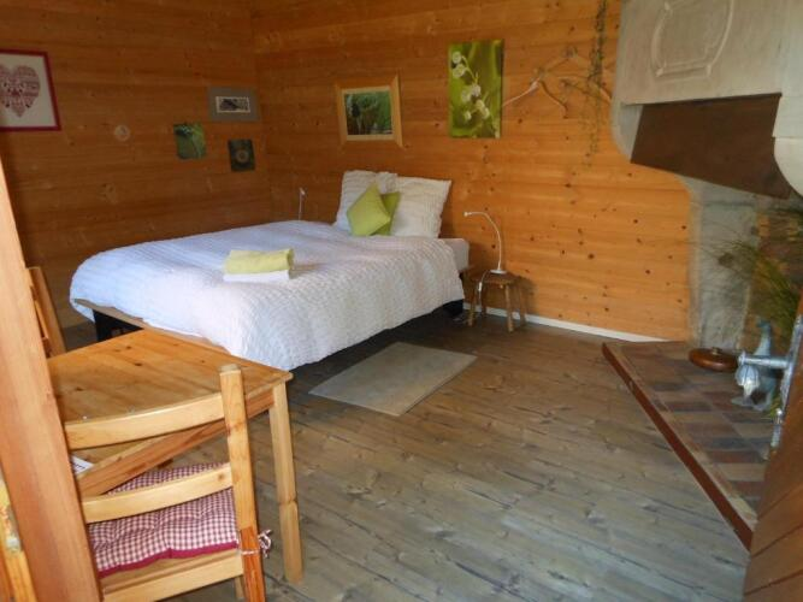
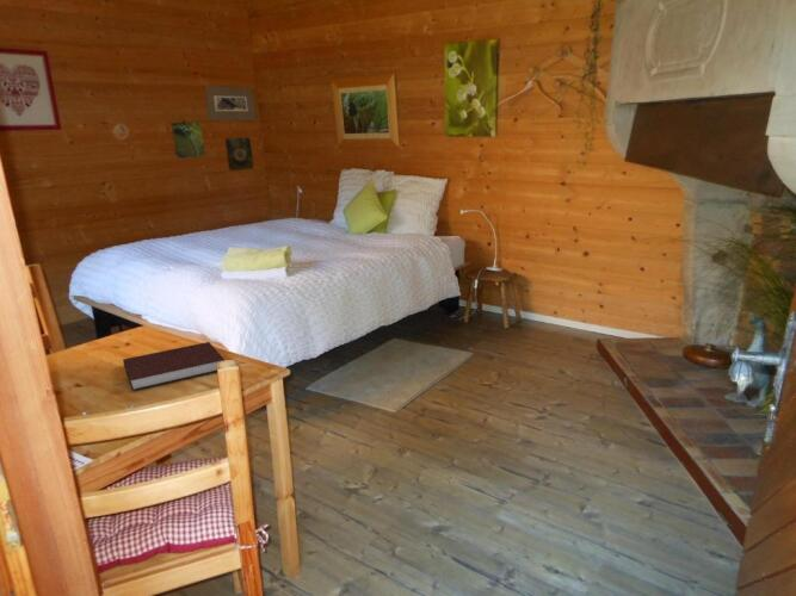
+ notebook (173, 364)
